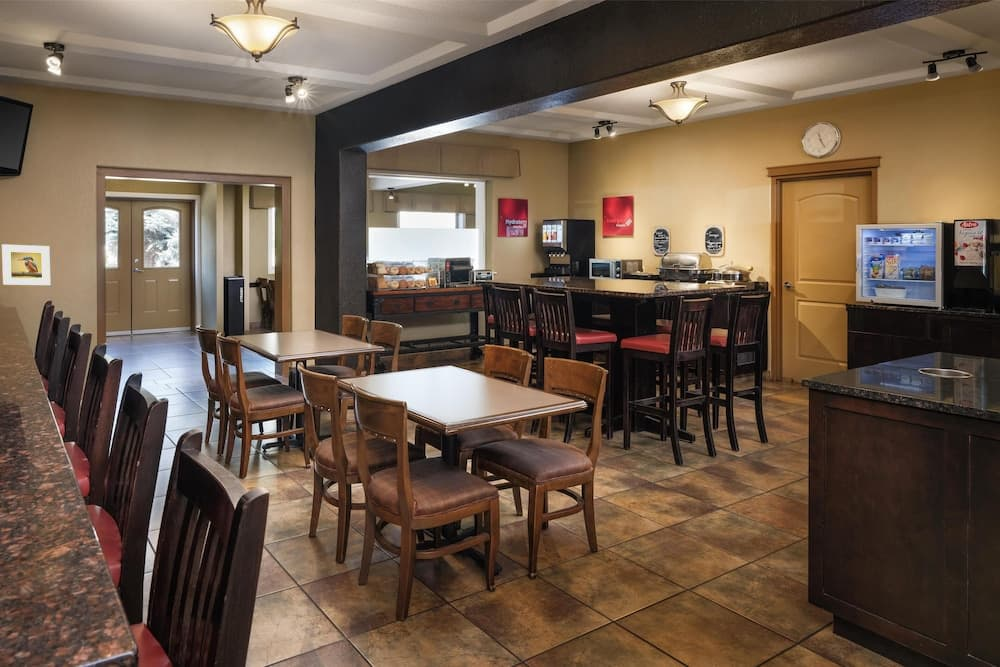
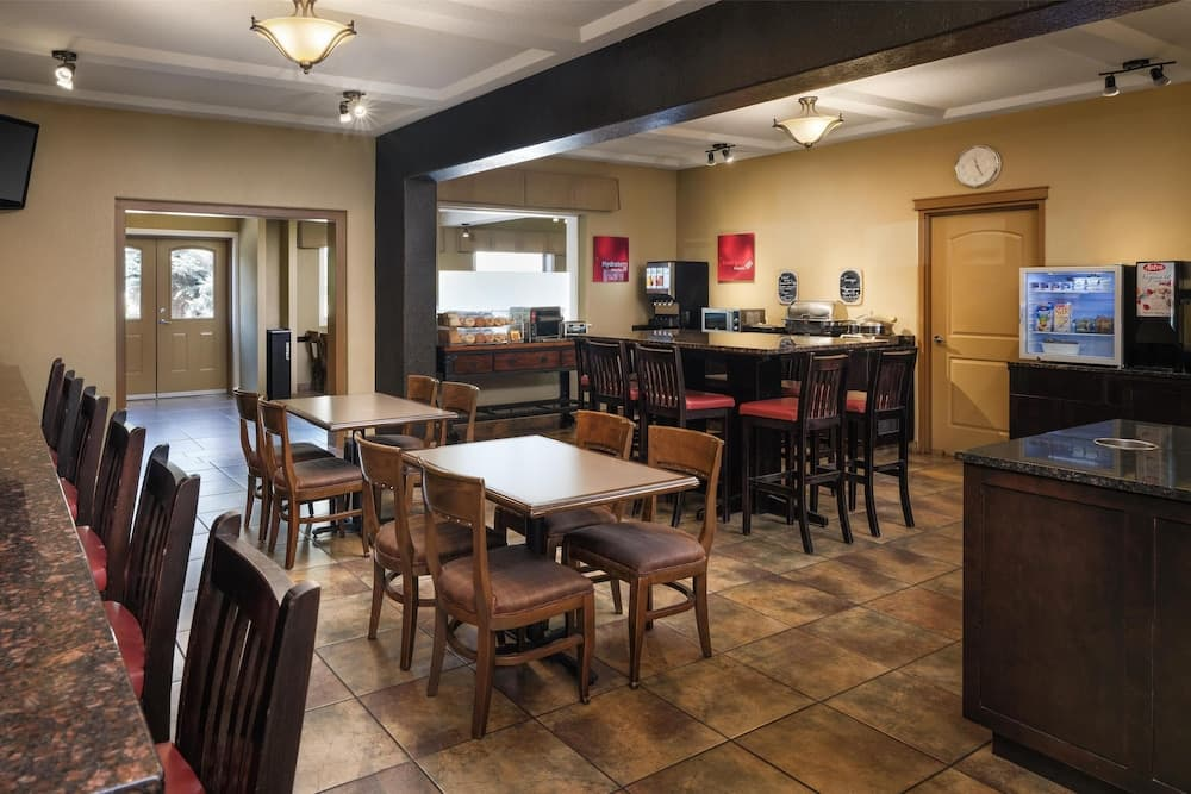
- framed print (26, 265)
